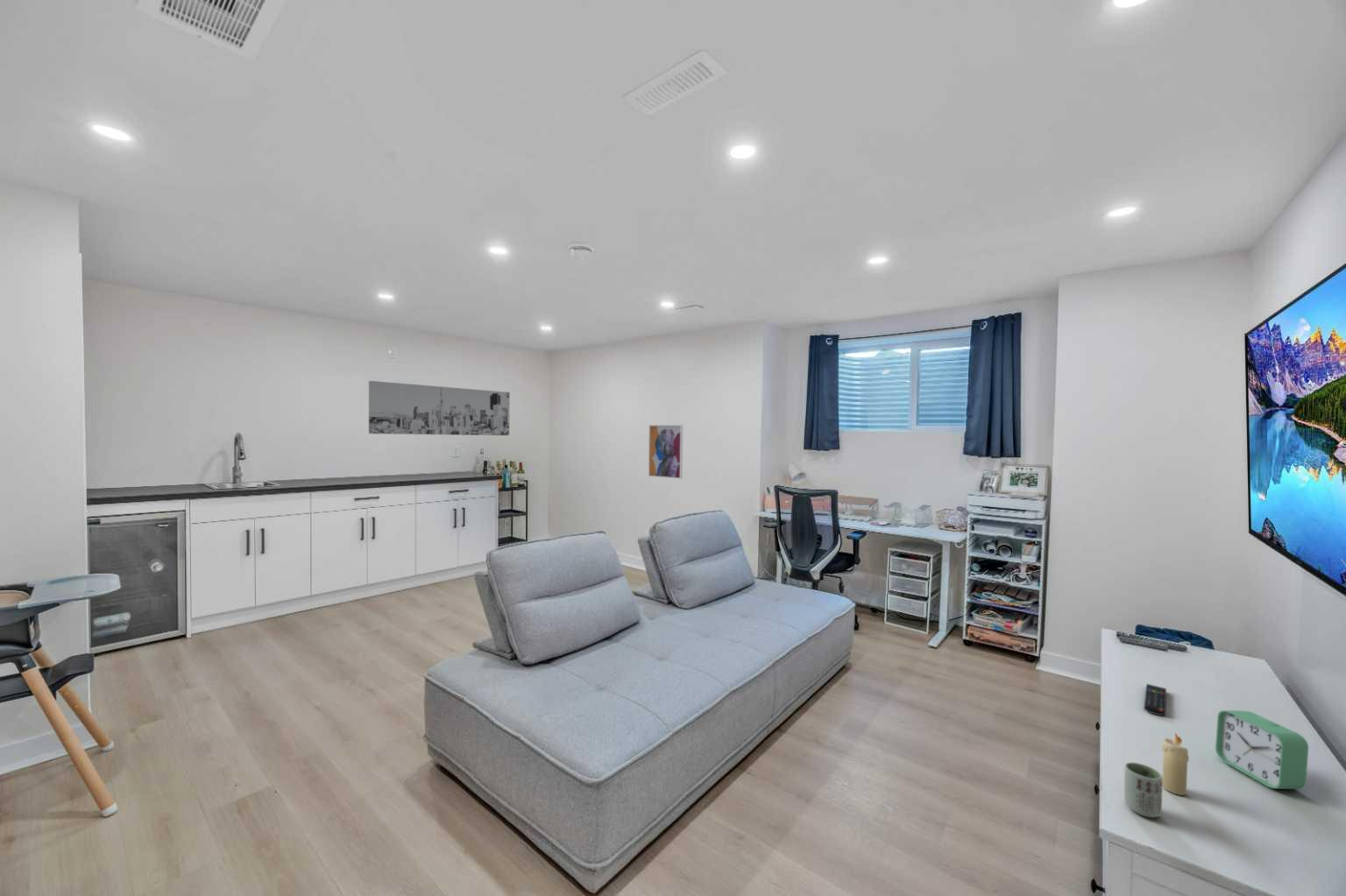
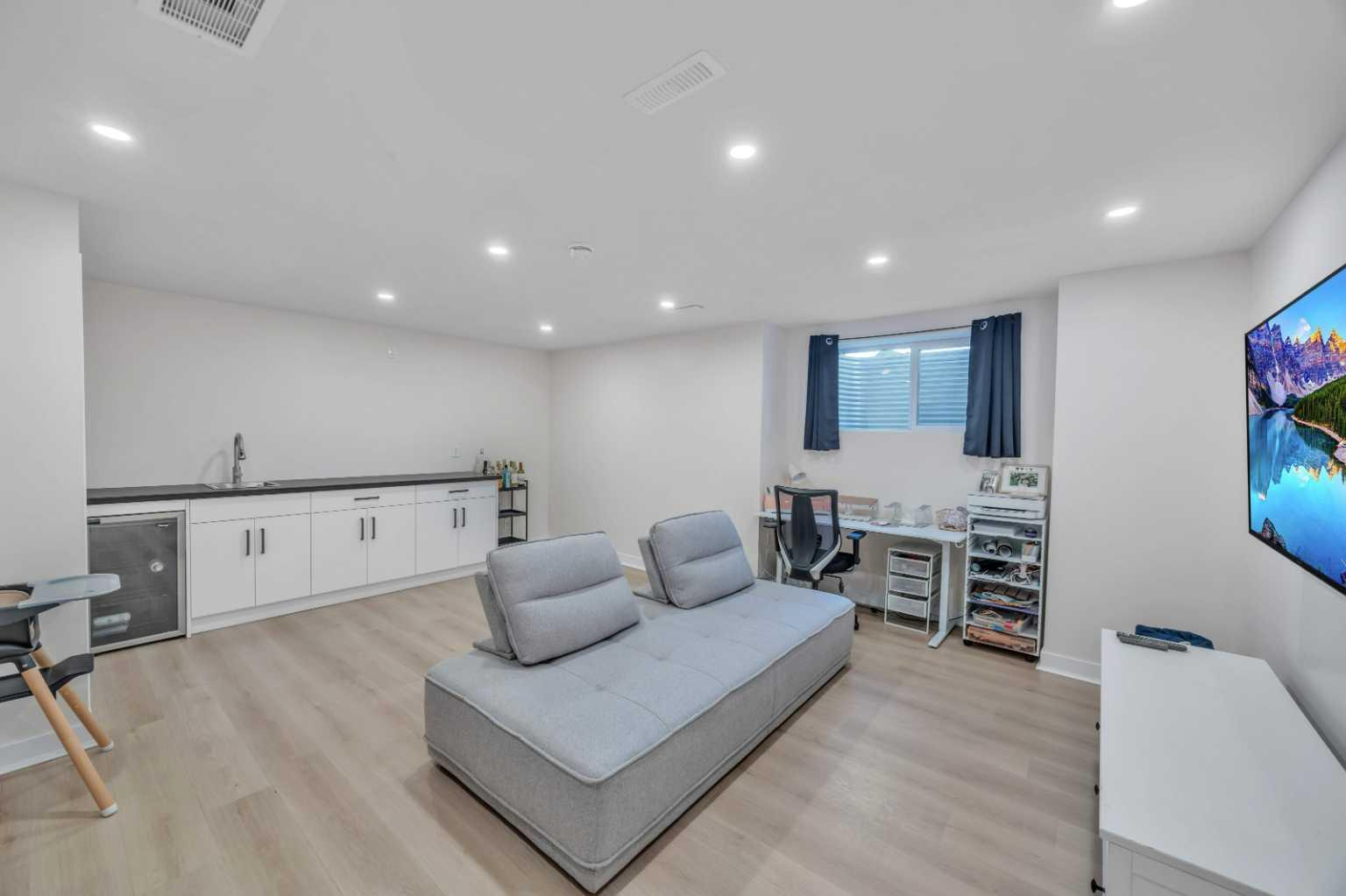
- remote control (1155, 699)
- wall art (665, 451)
- candle (1174, 760)
- cup (1143, 790)
- wall art (446, 411)
- alarm clock (1259, 747)
